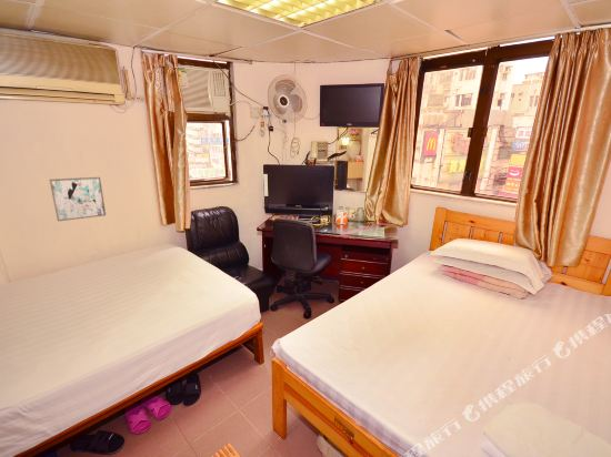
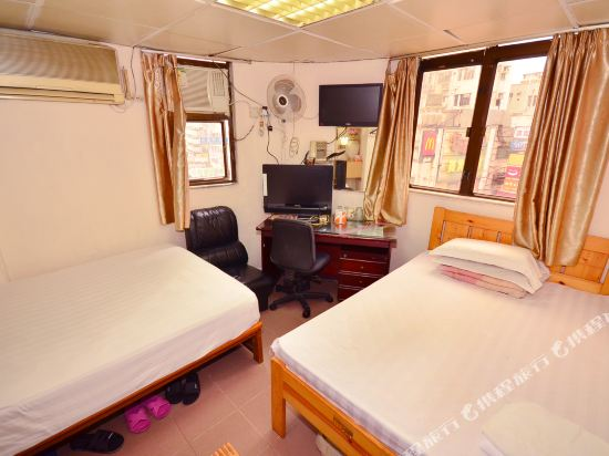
- wall art (79, 197)
